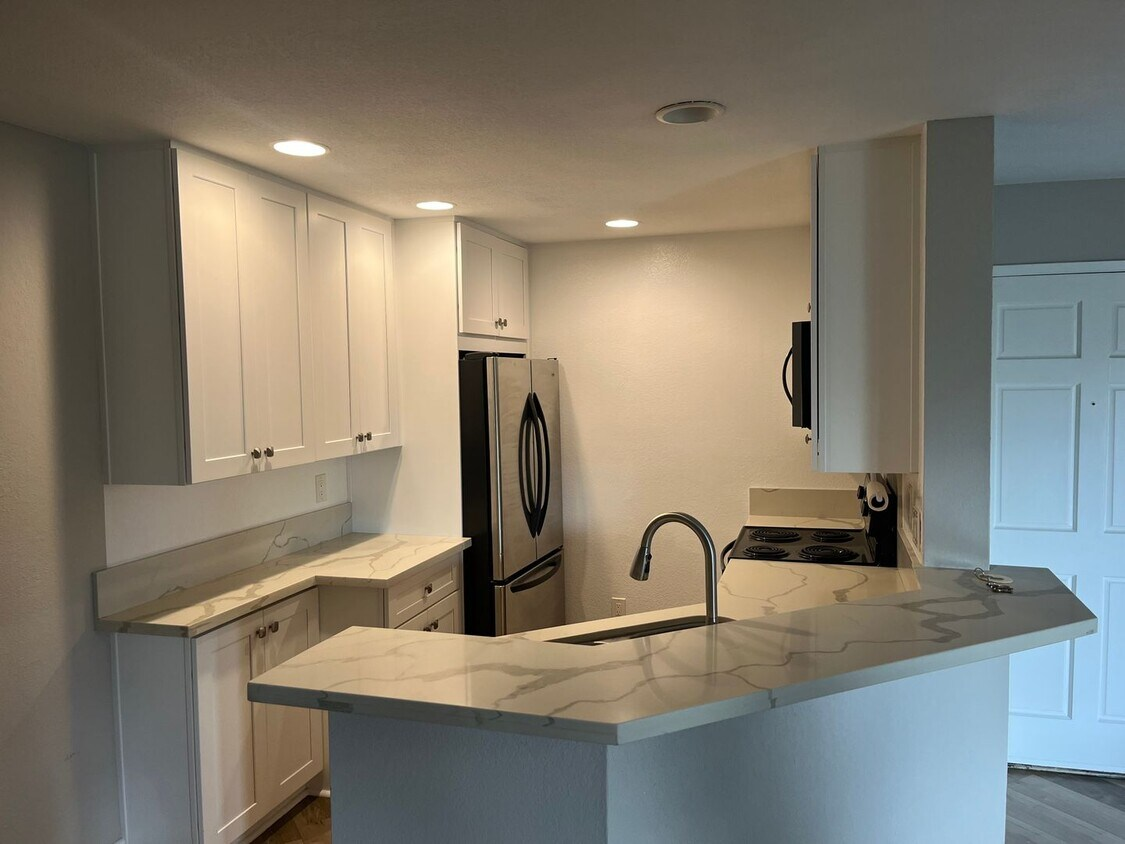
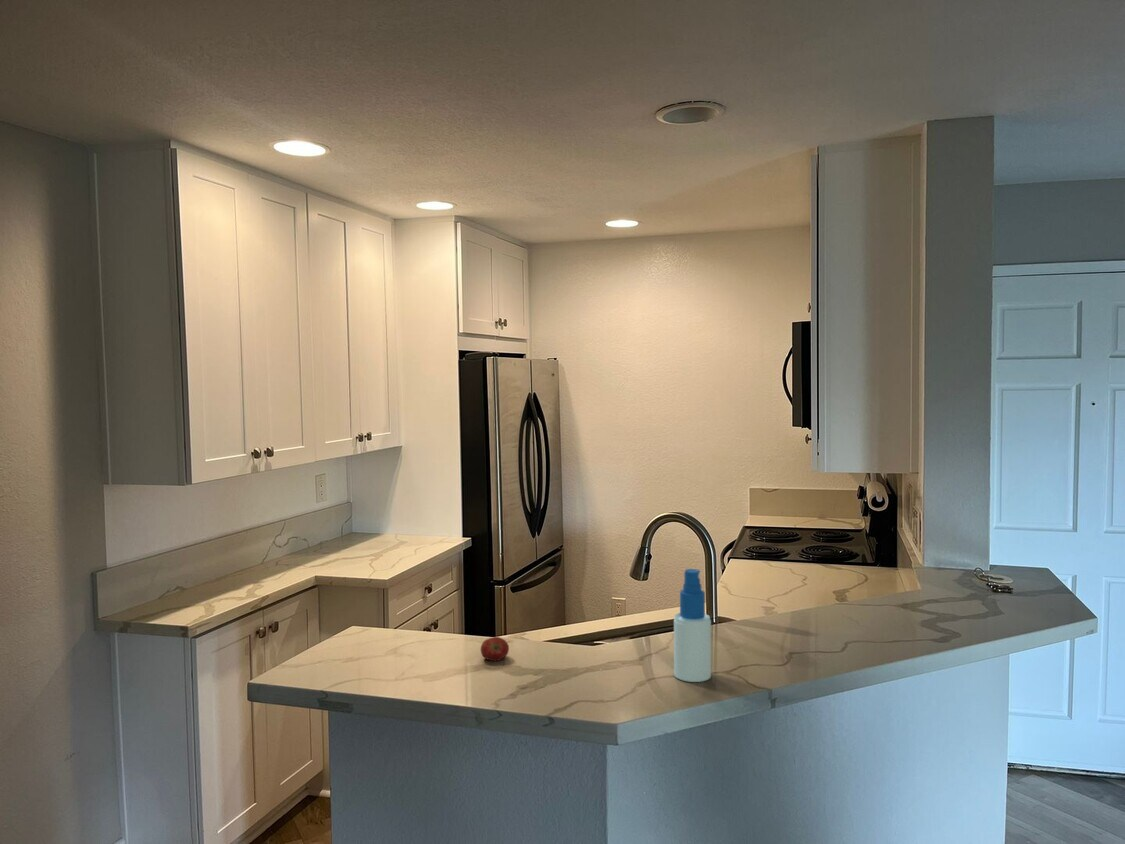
+ fruit (494, 648)
+ spray bottle (692, 622)
